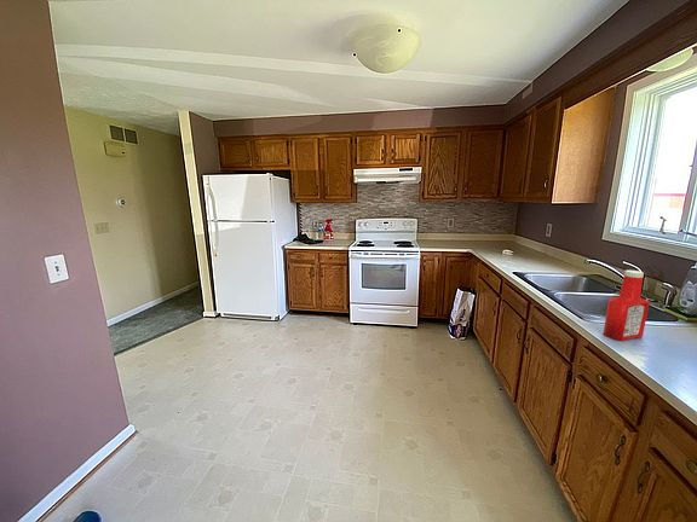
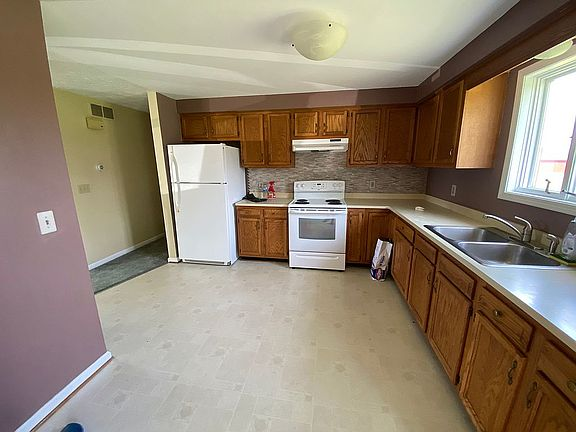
- soap bottle (628, 303)
